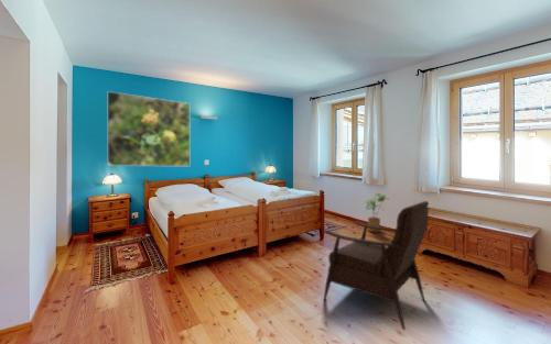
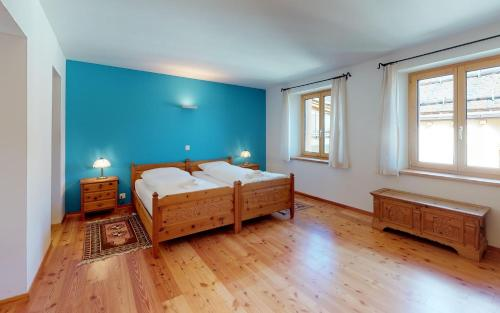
- house plant (375, 212)
- armchair (376, 249)
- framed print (151, 132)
